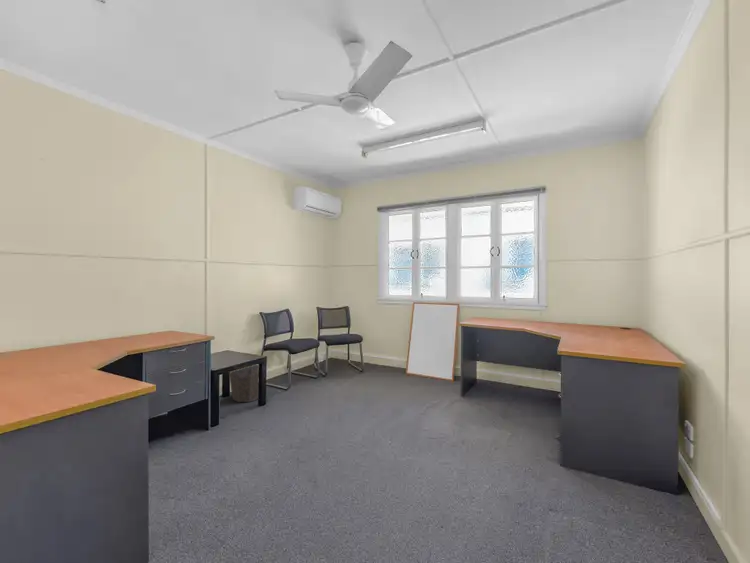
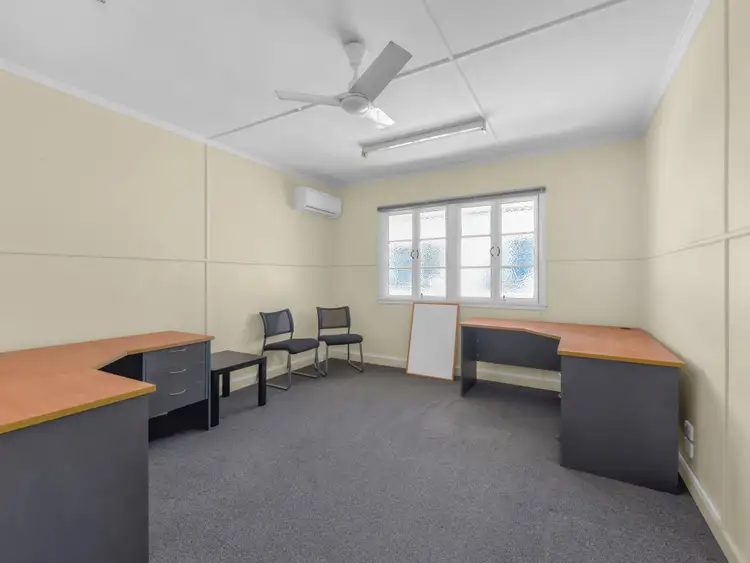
- waste bin (247, 379)
